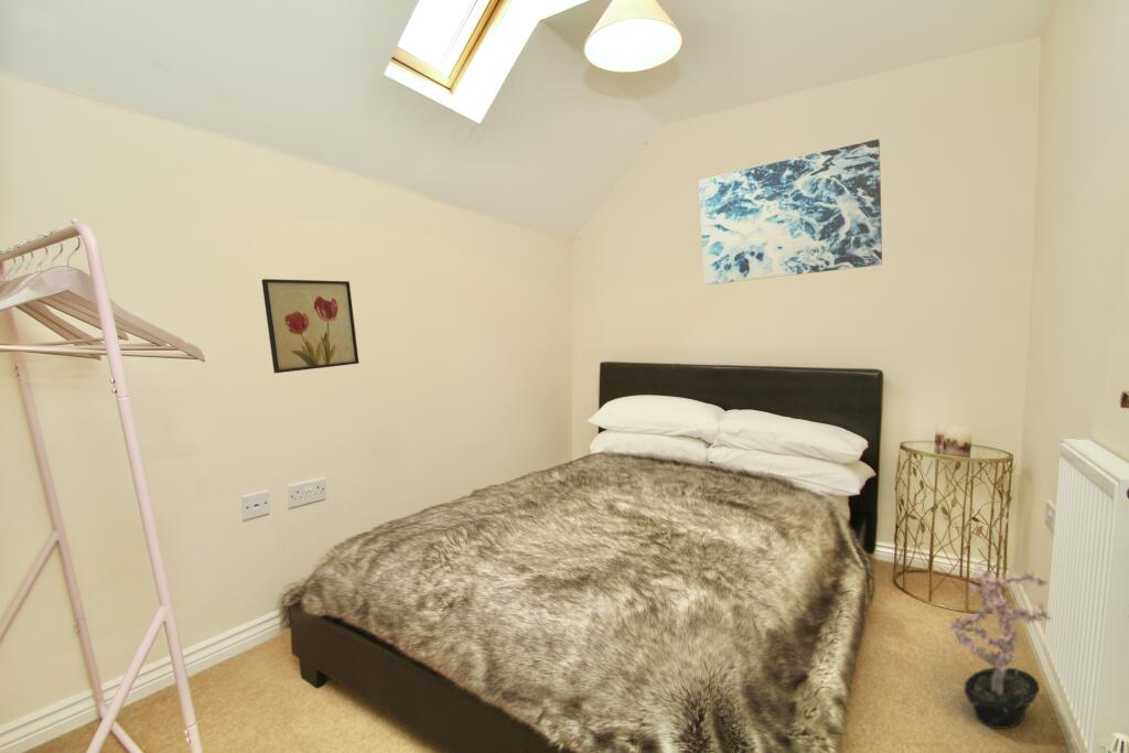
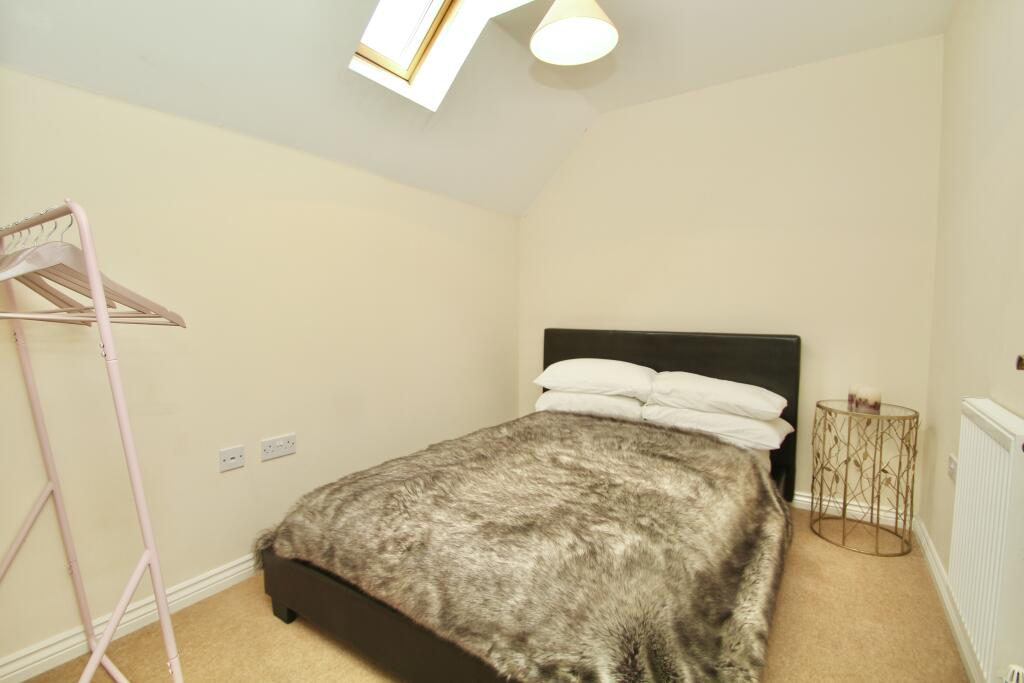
- wall art (783, 219)
- wall art (312, 324)
- potted plant (1000, 632)
